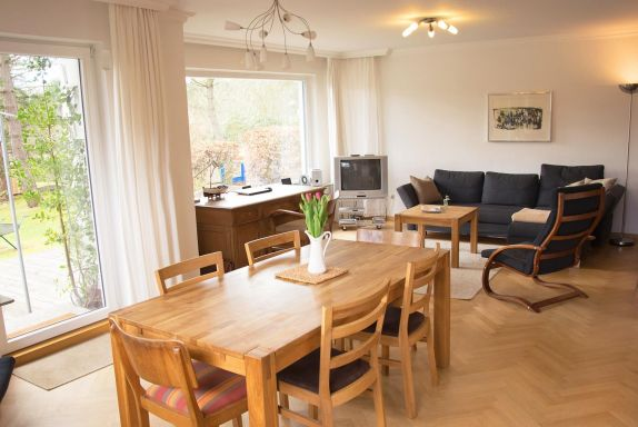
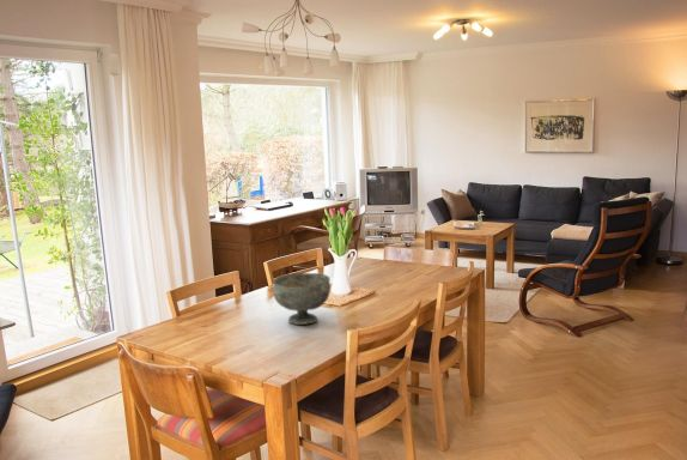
+ decorative bowl (302, 299)
